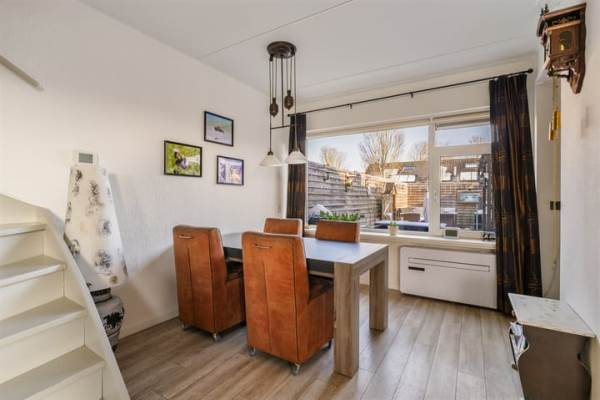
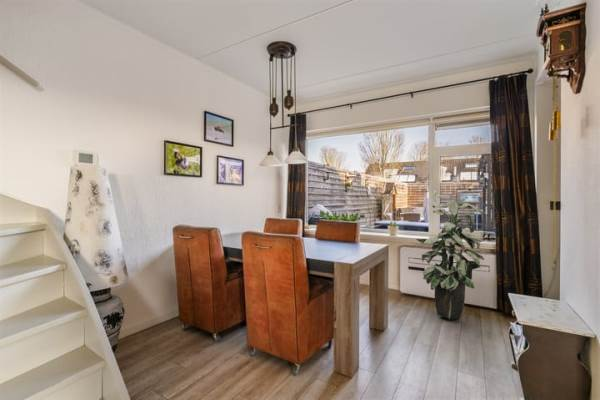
+ indoor plant (447, 255)
